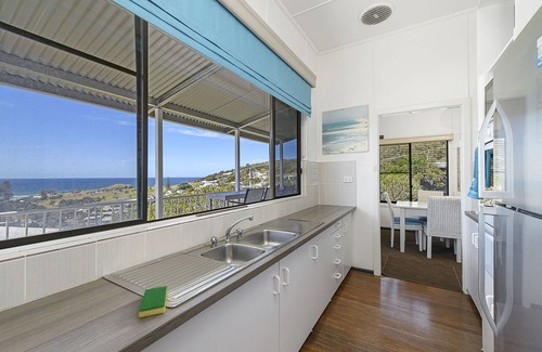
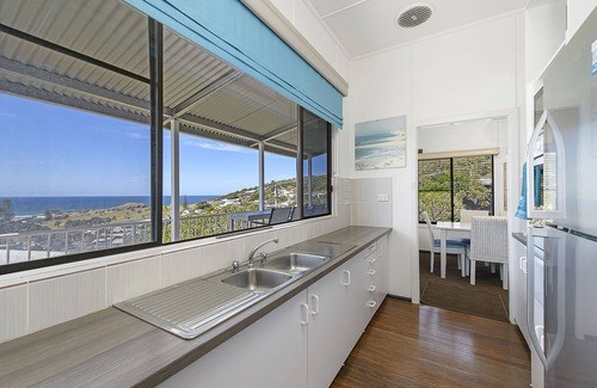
- dish sponge (154, 300)
